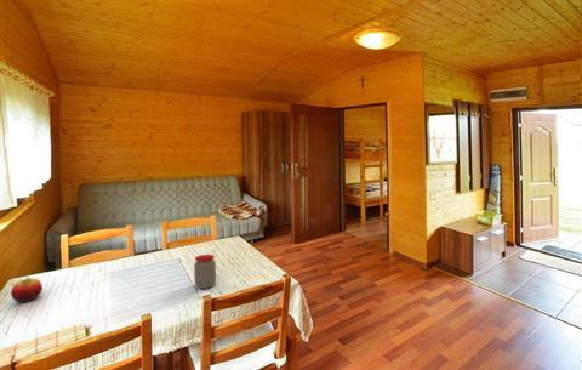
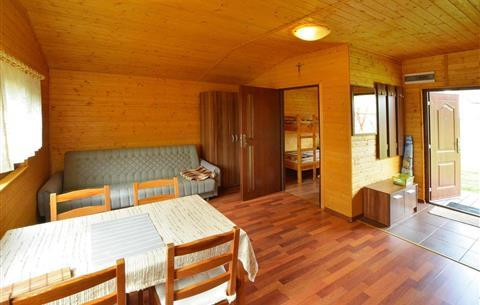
- jar (205, 271)
- fruit (27, 289)
